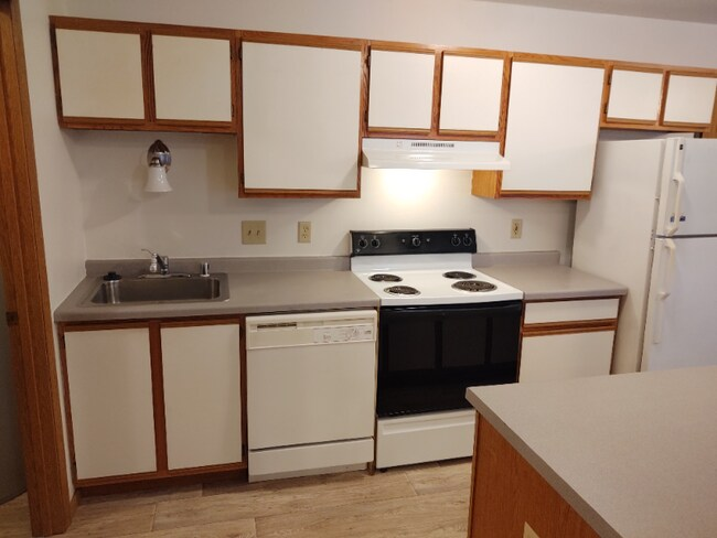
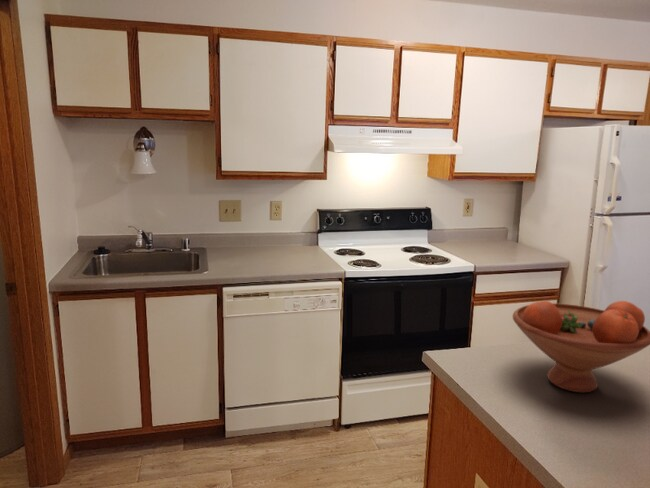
+ fruit bowl (576, 340)
